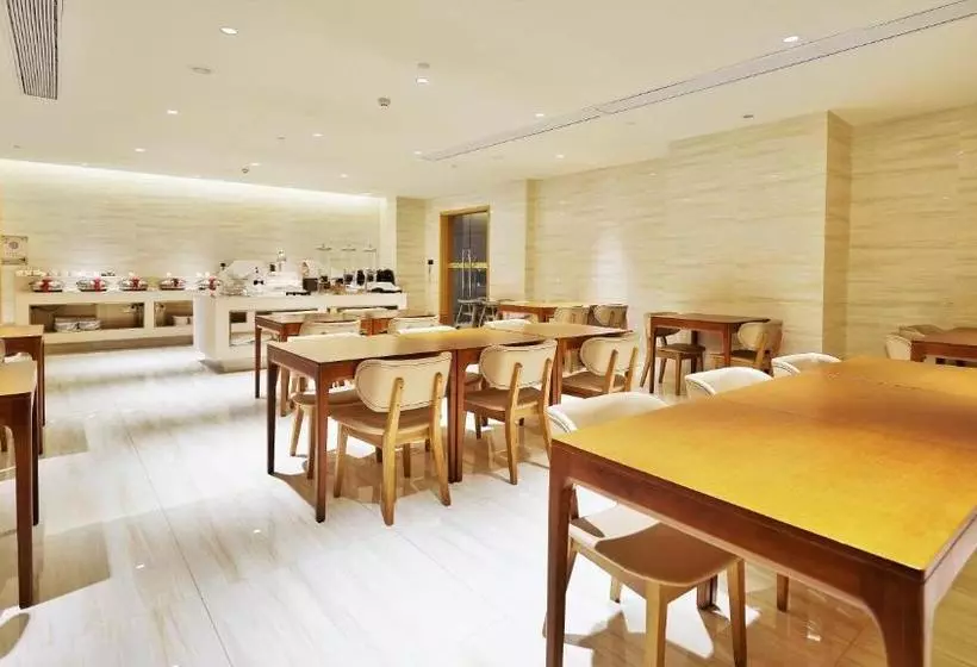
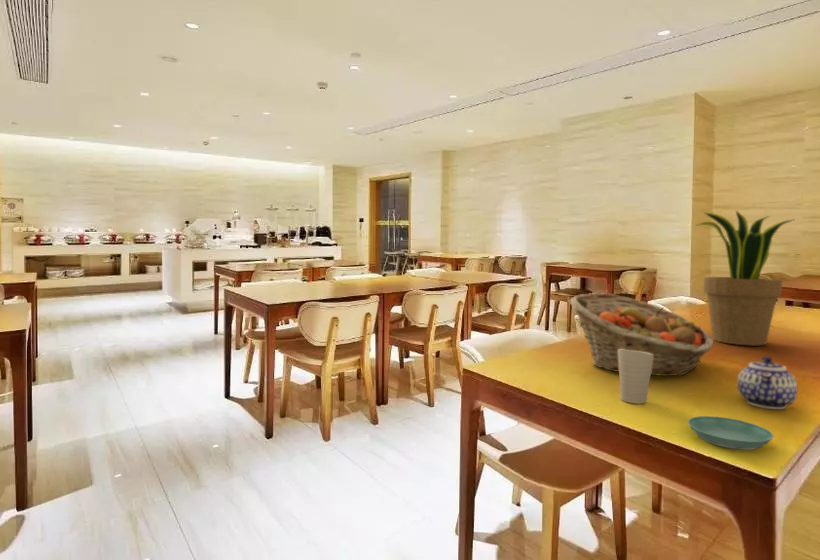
+ cup (634, 374)
+ teapot (766, 380)
+ potted plant (739, 276)
+ saucer (728, 433)
+ fruit basket (638, 330)
